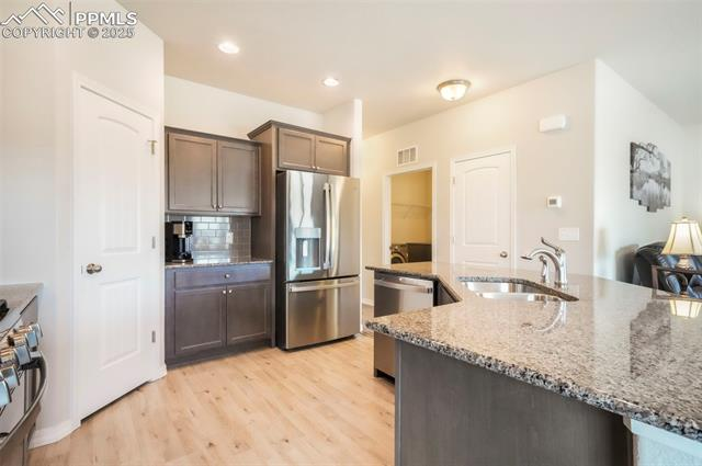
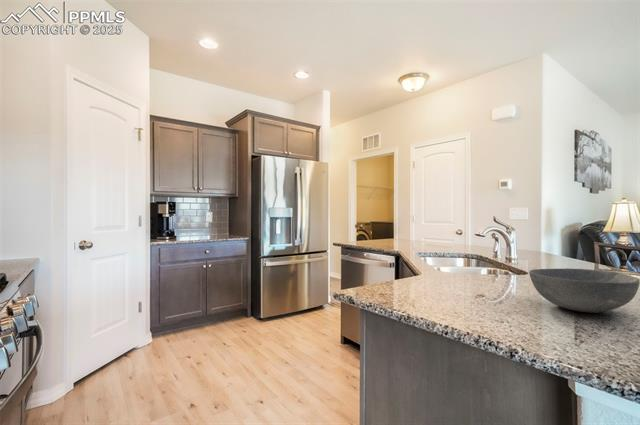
+ bowl (579, 290)
